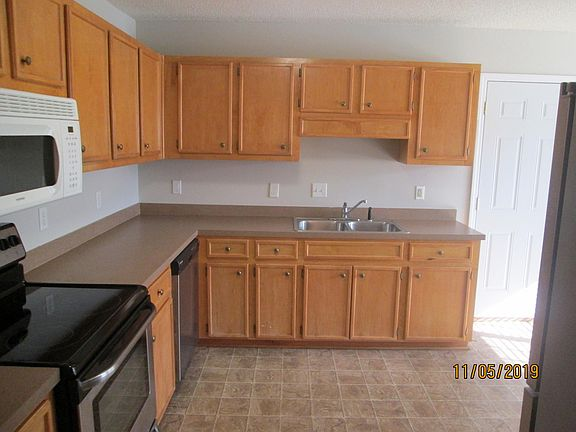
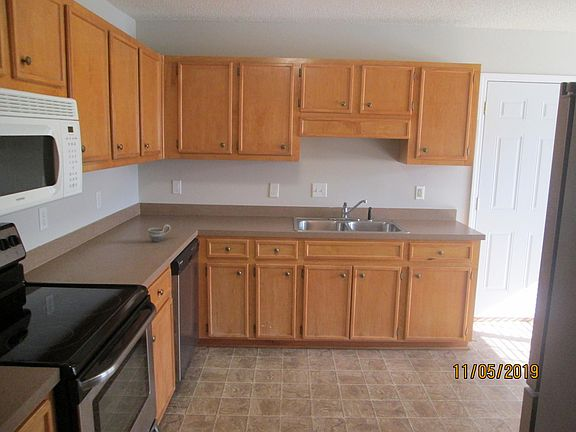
+ cup (158, 233)
